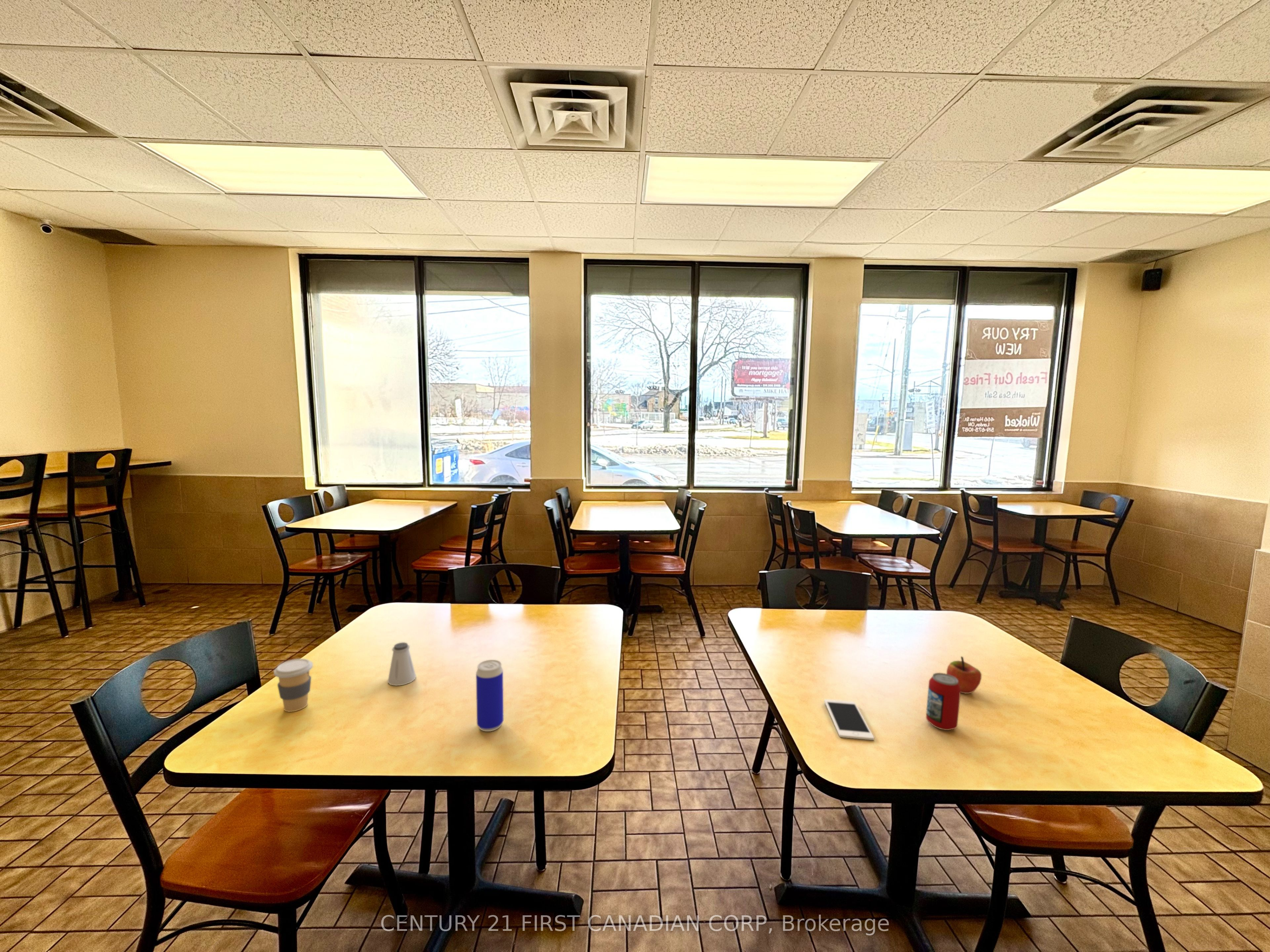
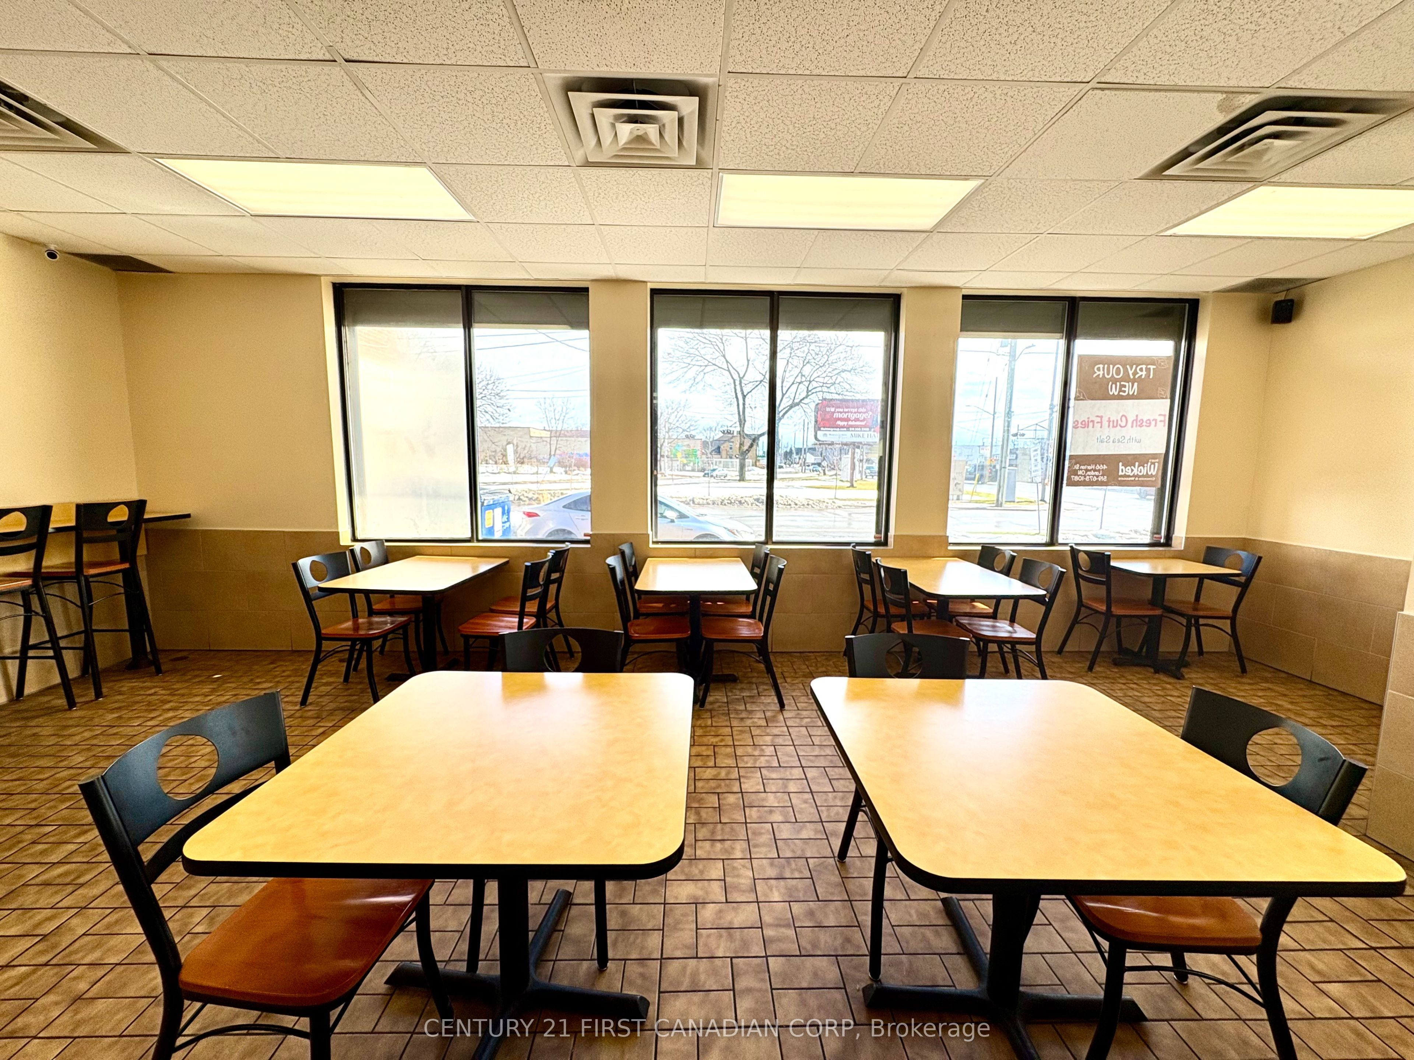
- saltshaker (401, 662)
- beverage can (490, 695)
- apple (963, 673)
- cell phone (847, 718)
- beverage can (943, 701)
- coffee cup (294, 686)
